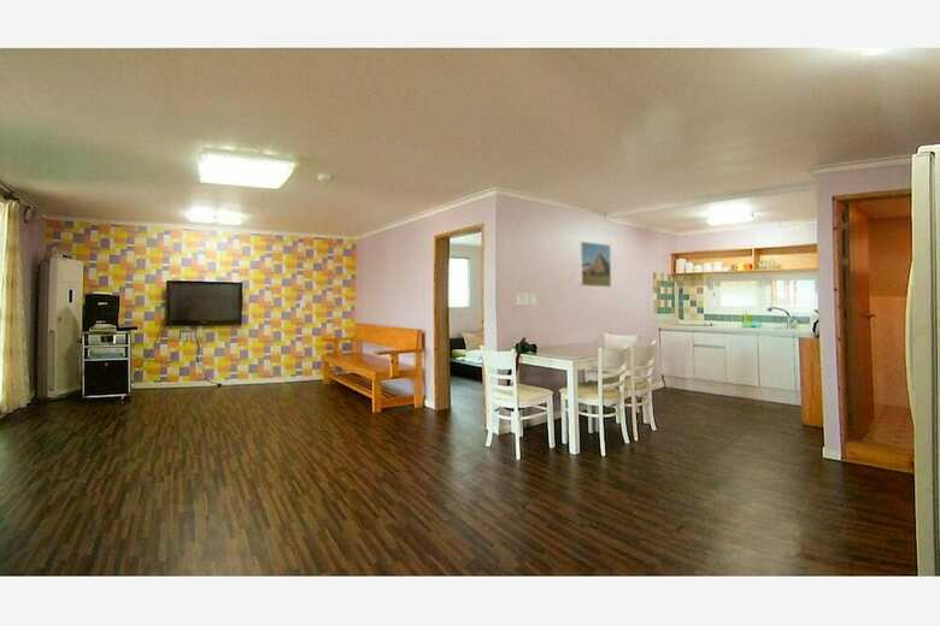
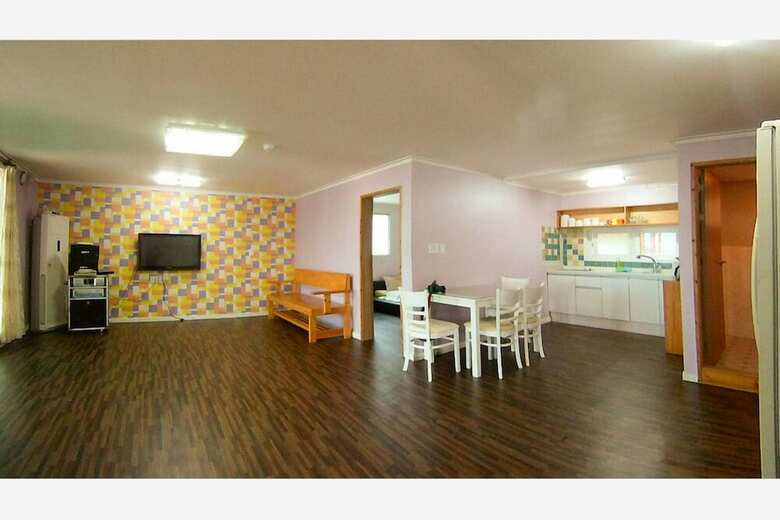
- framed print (595, 265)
